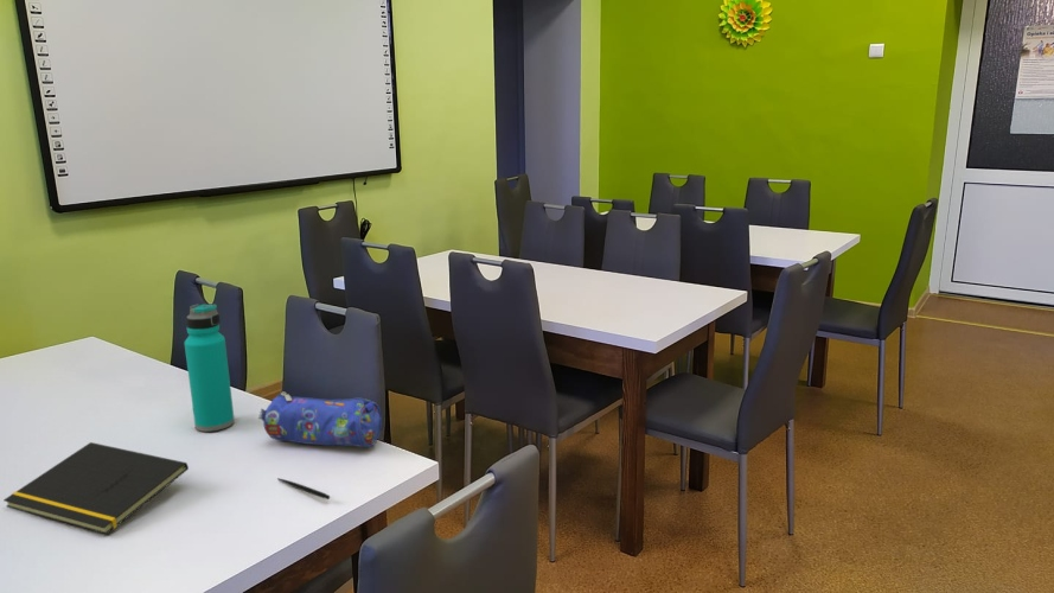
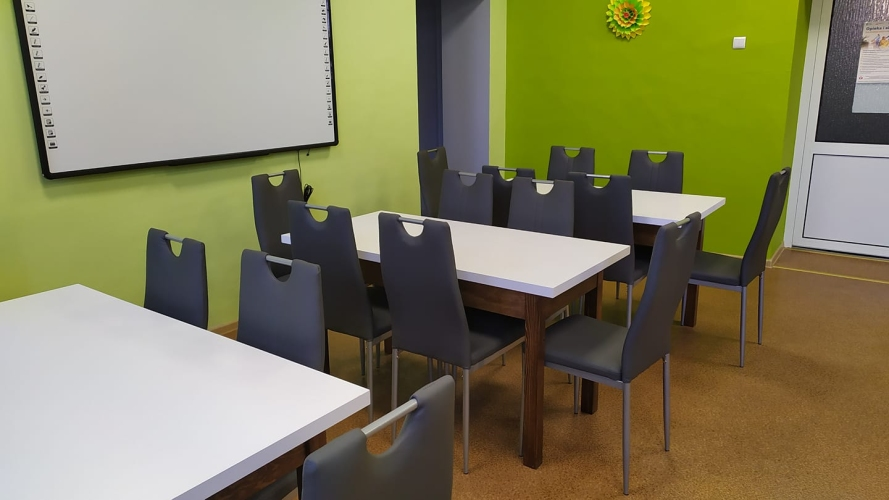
- pencil case (321, 419)
- notepad (97, 484)
- pen (302, 486)
- water bottle (207, 365)
